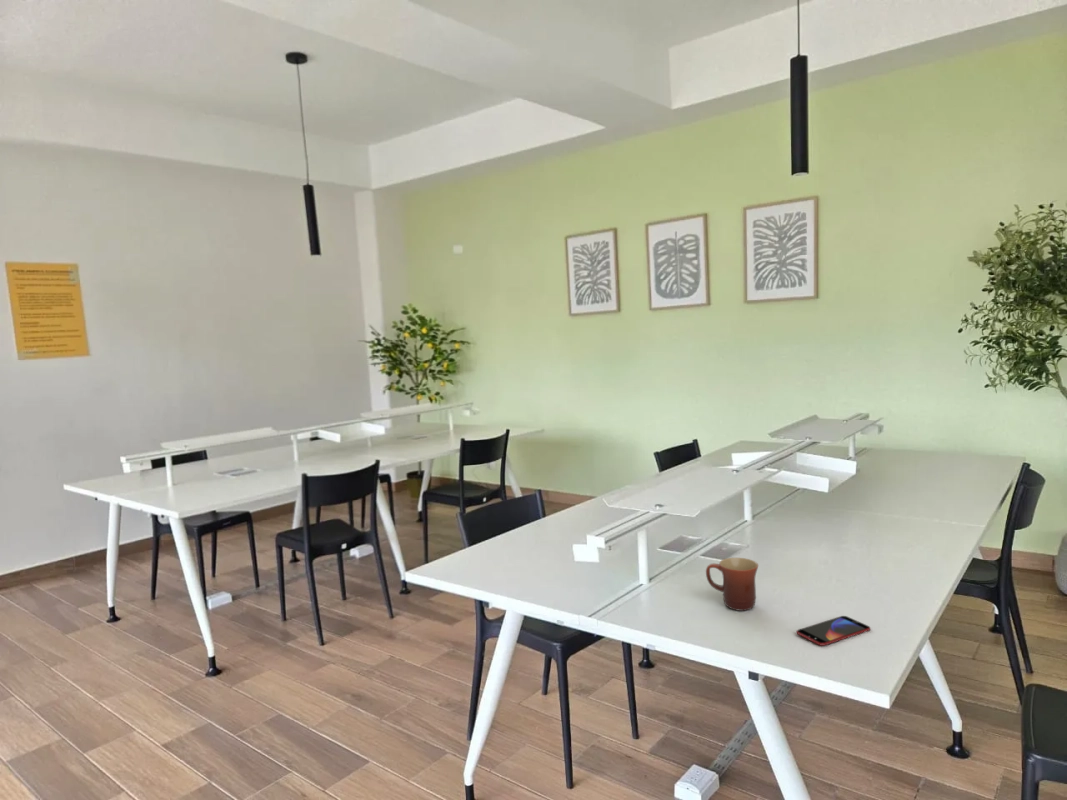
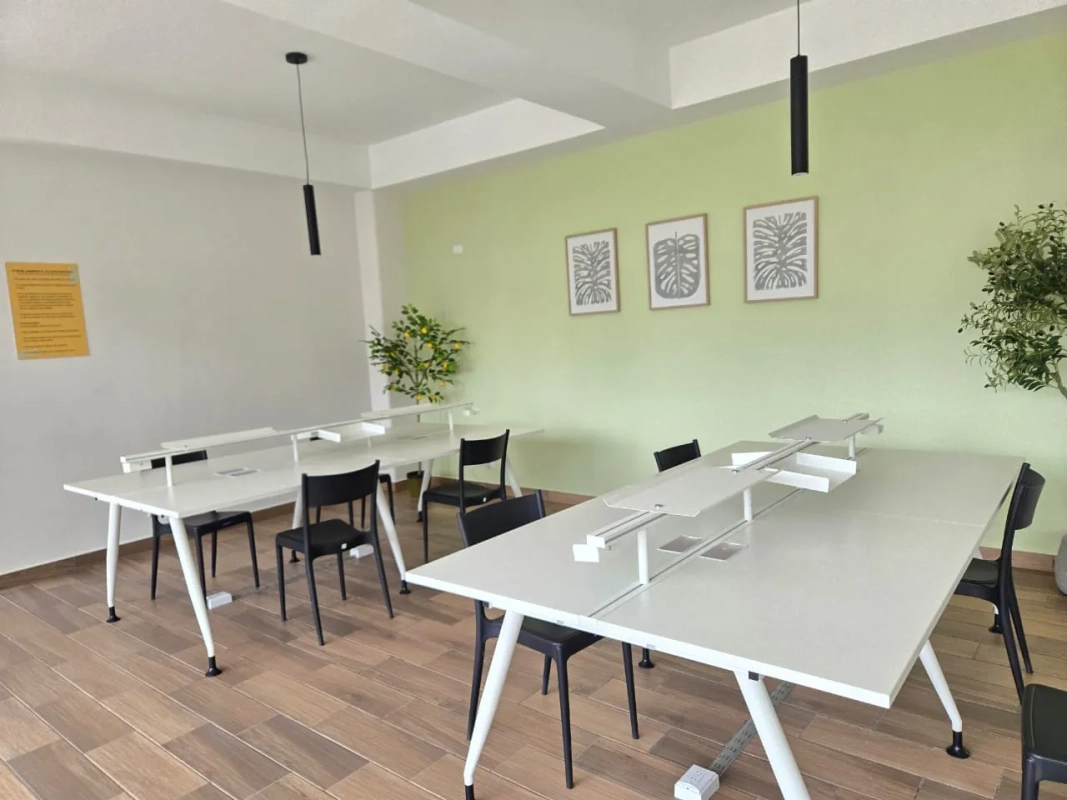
- mug (732, 584)
- smartphone (833, 630)
